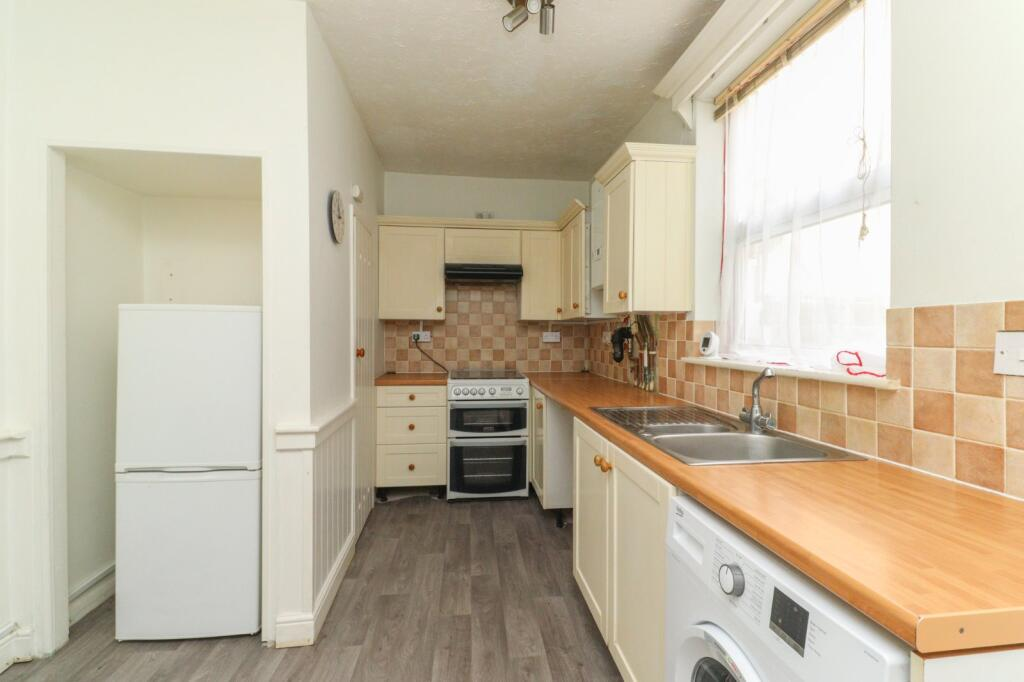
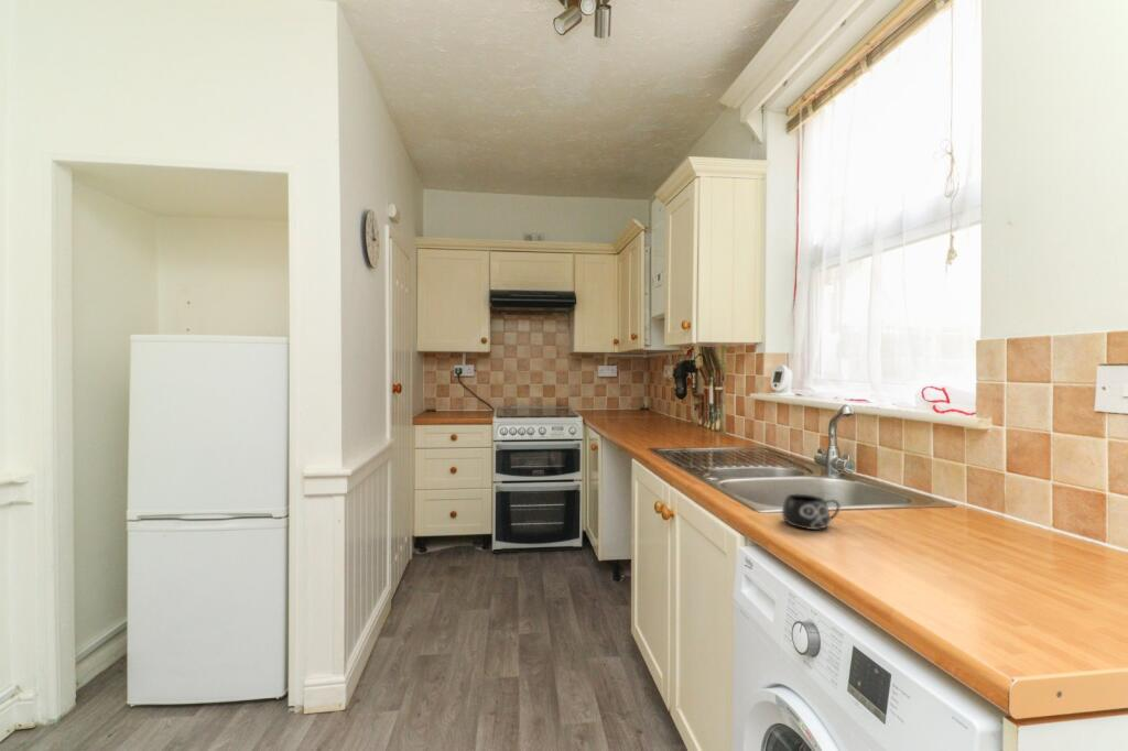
+ mug (811, 511)
